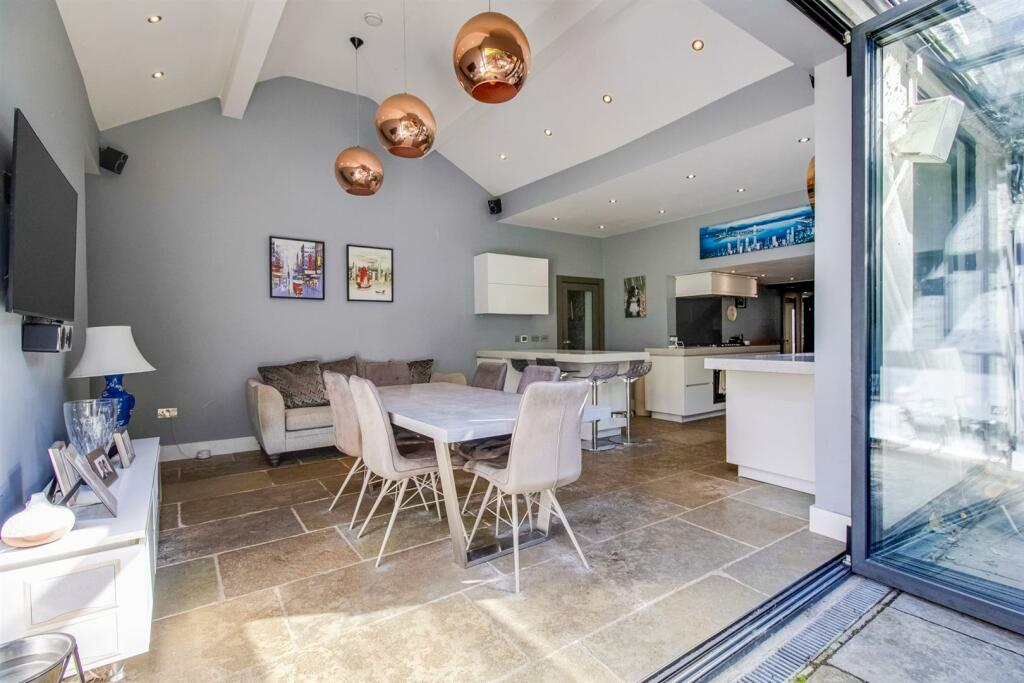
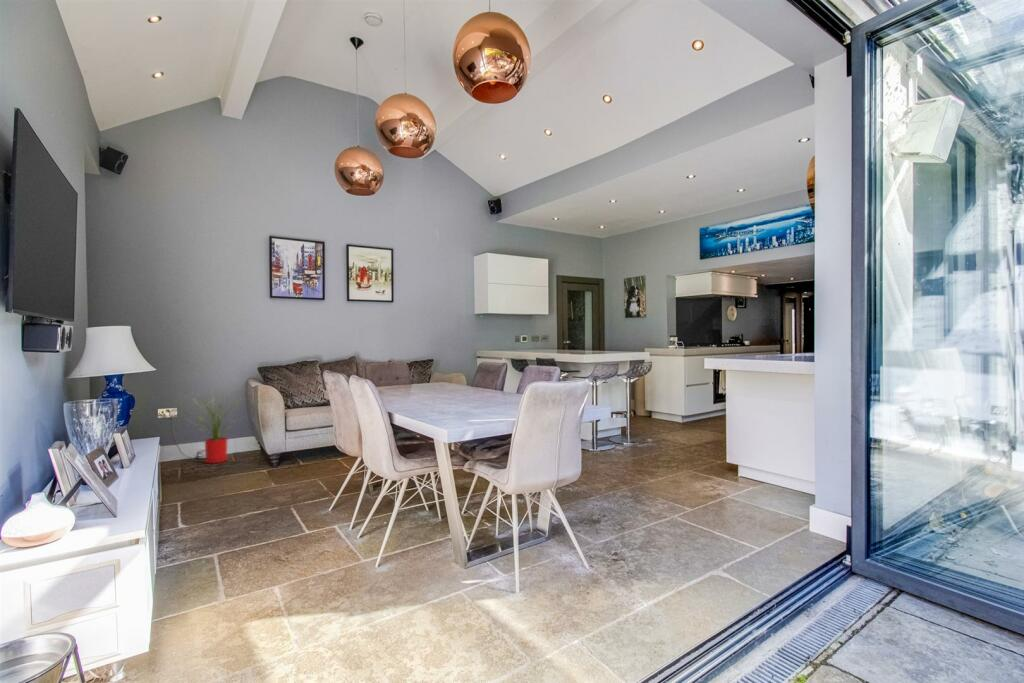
+ house plant (215, 425)
